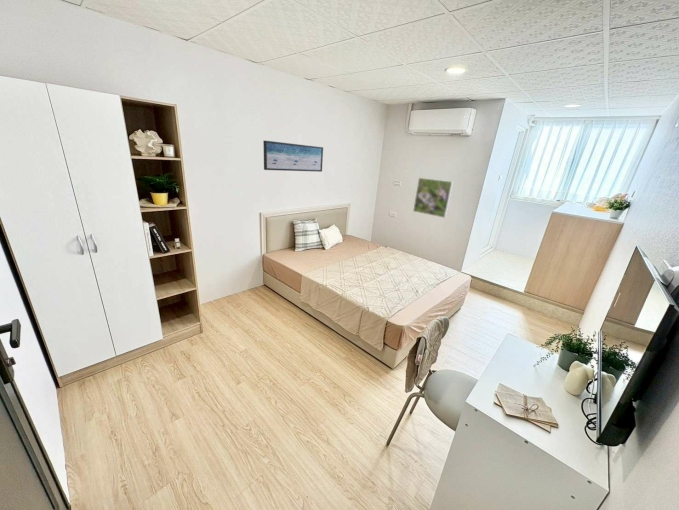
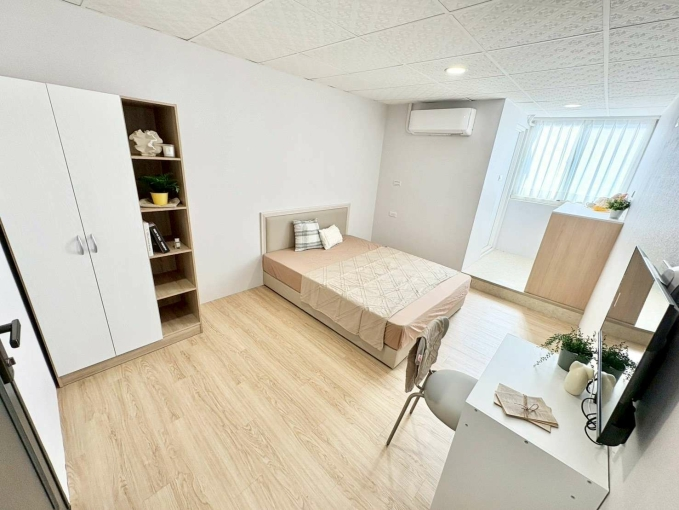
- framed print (432, 197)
- wall art (295, 157)
